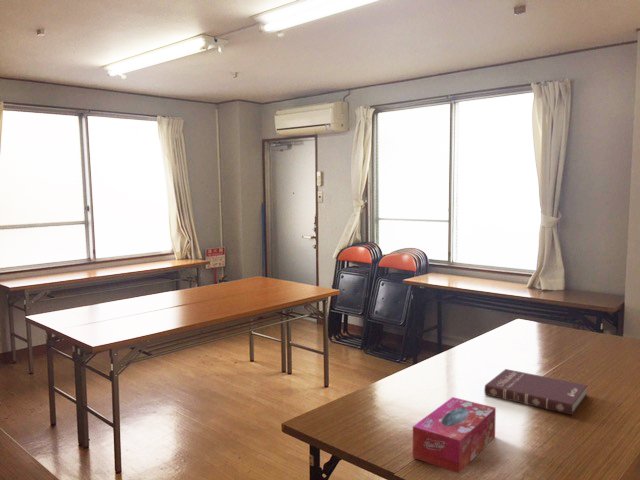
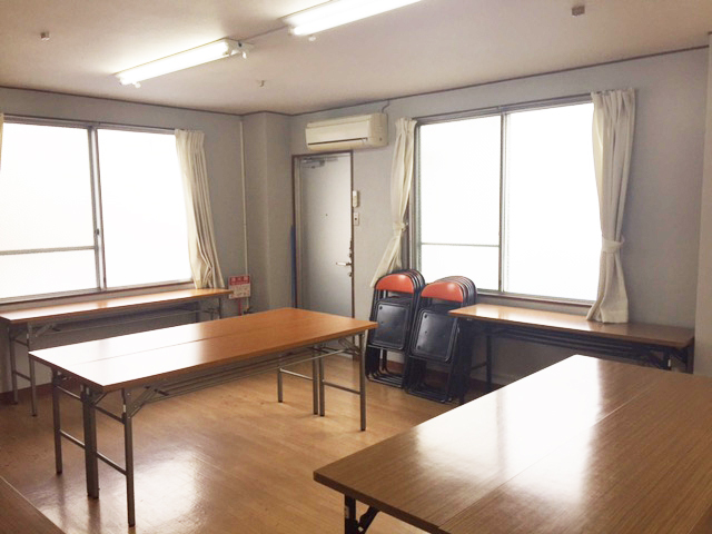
- tissue box (455, 431)
- book (535, 390)
